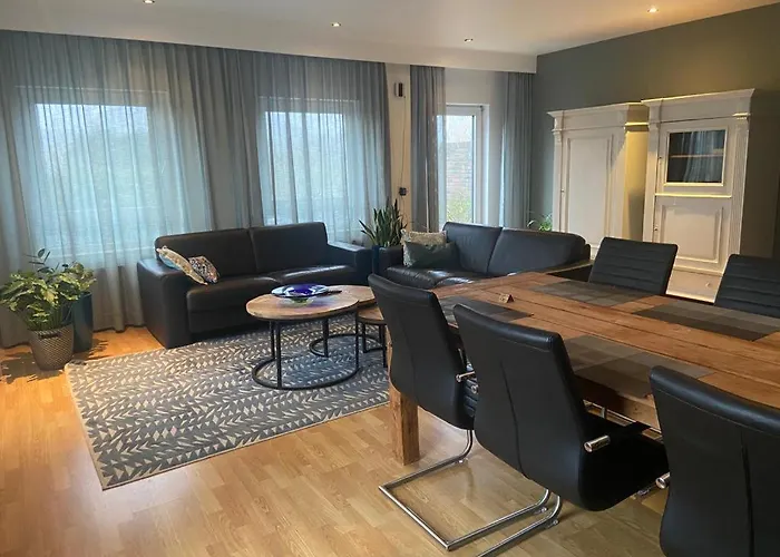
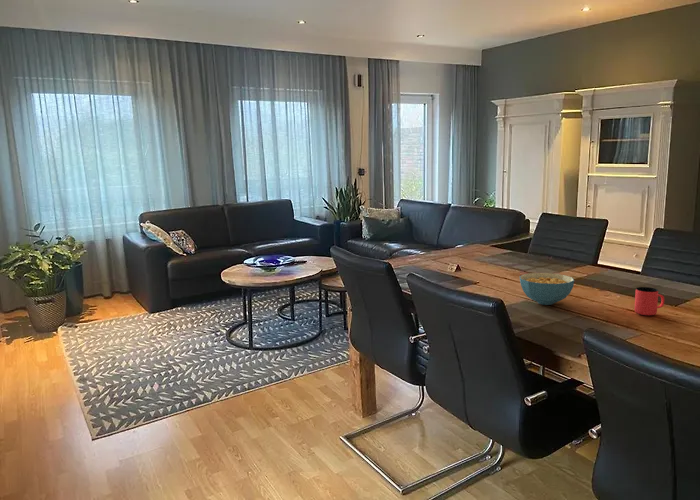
+ cereal bowl (545, 290)
+ cup (650, 301)
